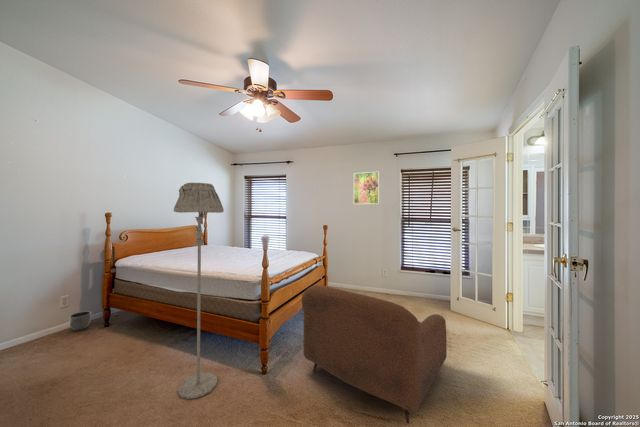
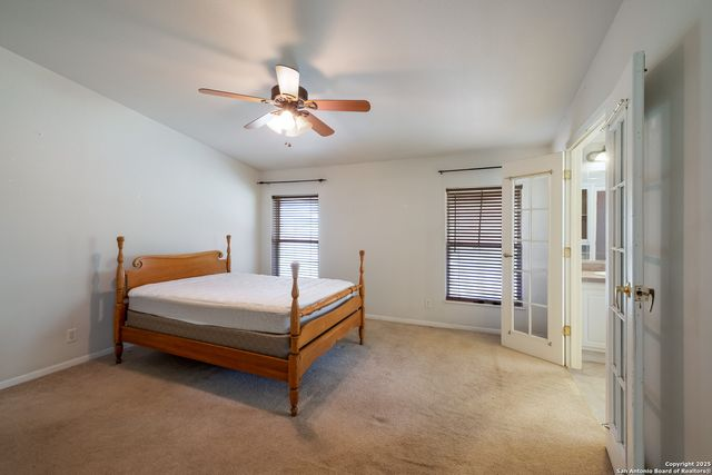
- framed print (366, 188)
- planter (80, 321)
- floor lamp (199, 284)
- armchair (373, 327)
